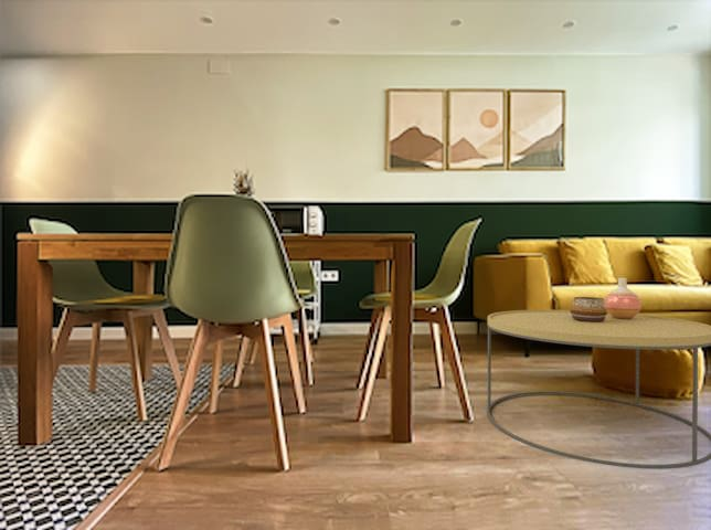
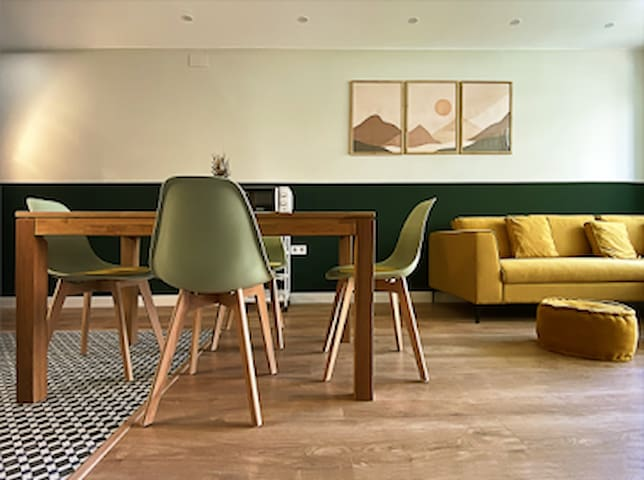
- decorative bowl (587, 306)
- vase (622, 295)
- coffee table (583, 393)
